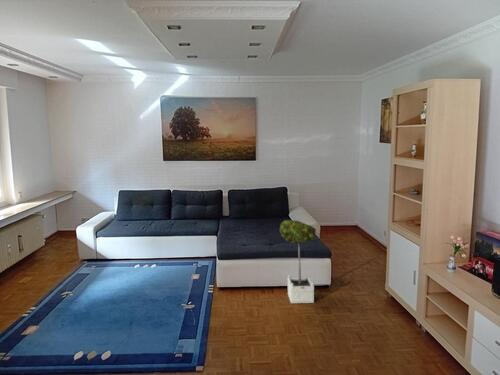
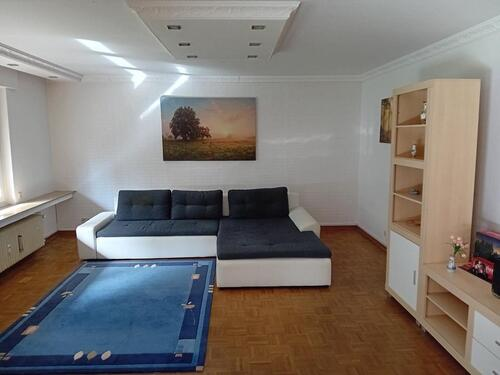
- potted tree (298, 259)
